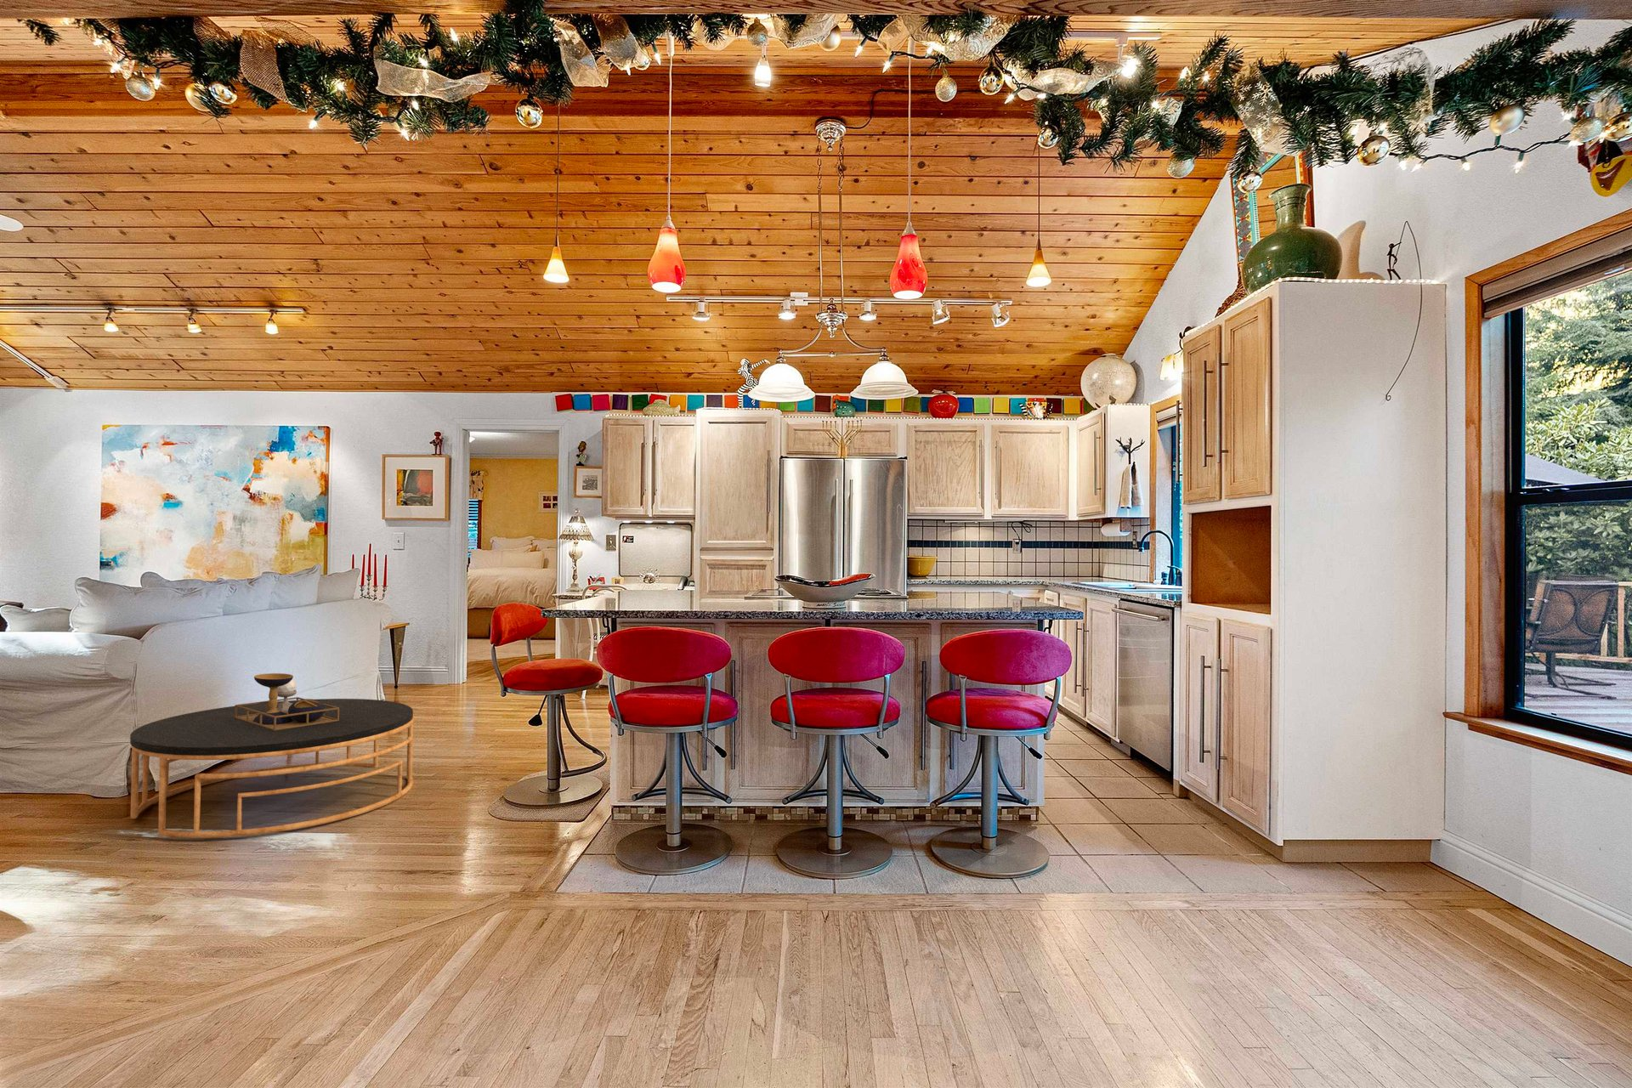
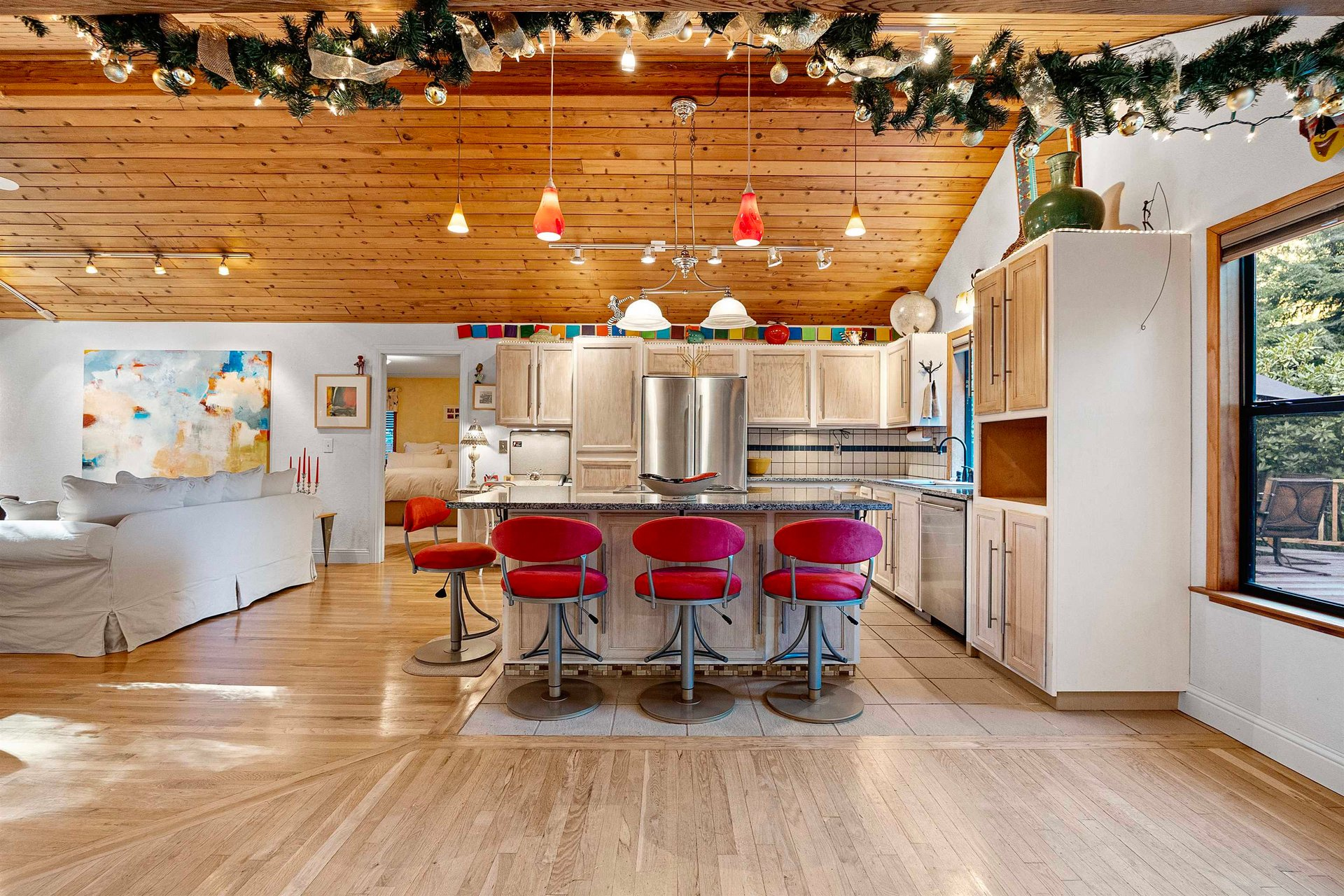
- coffee table (284, 736)
